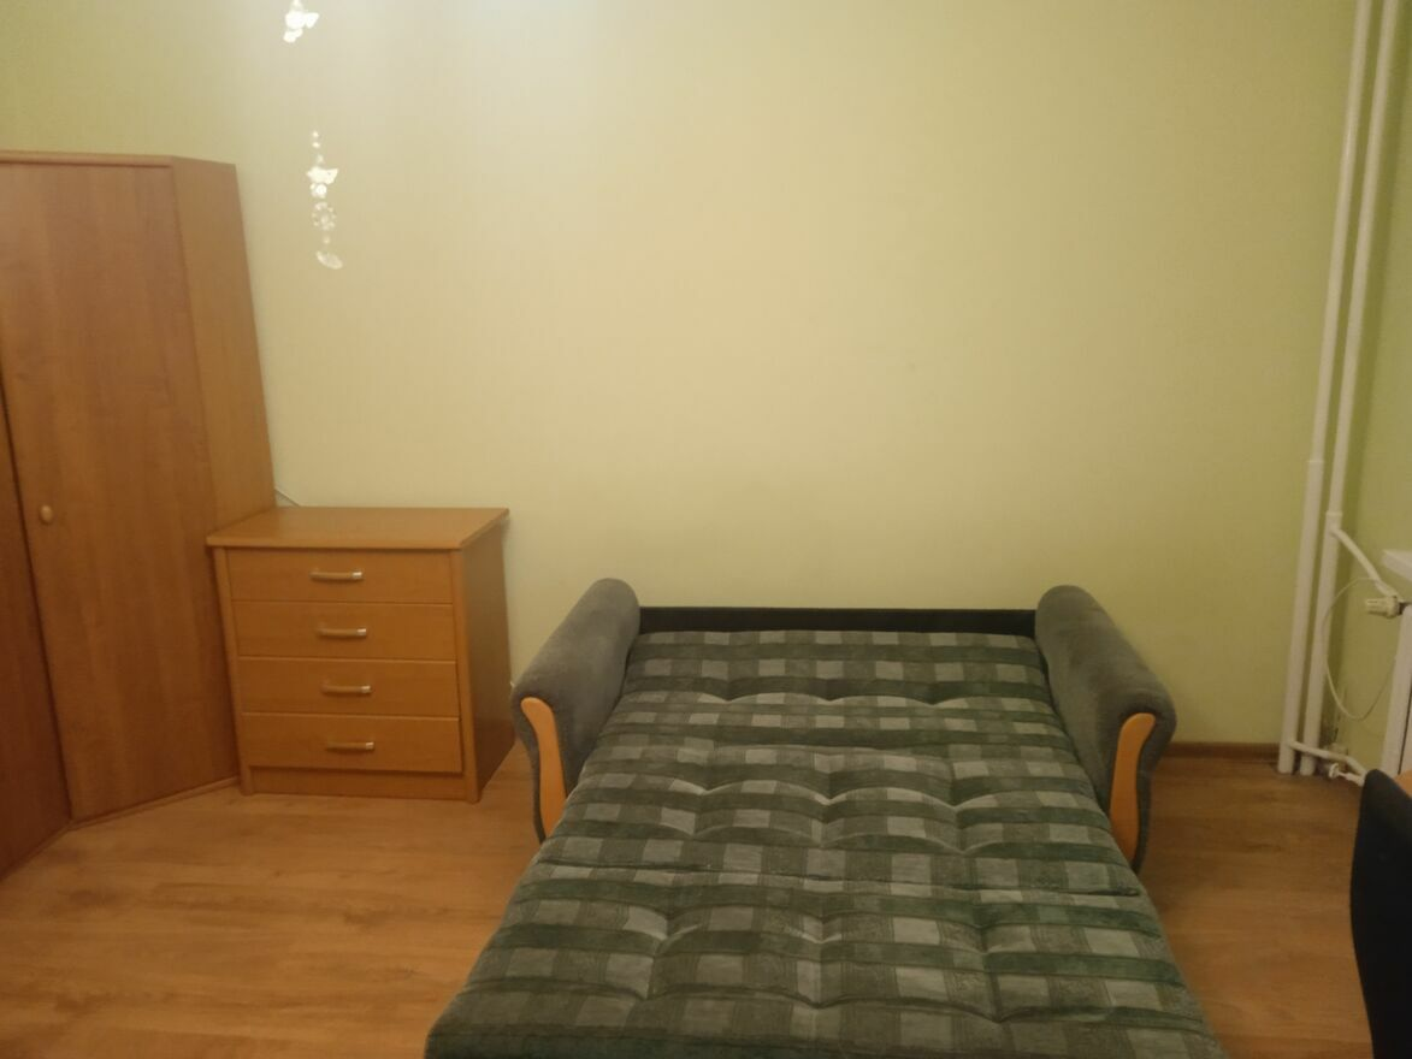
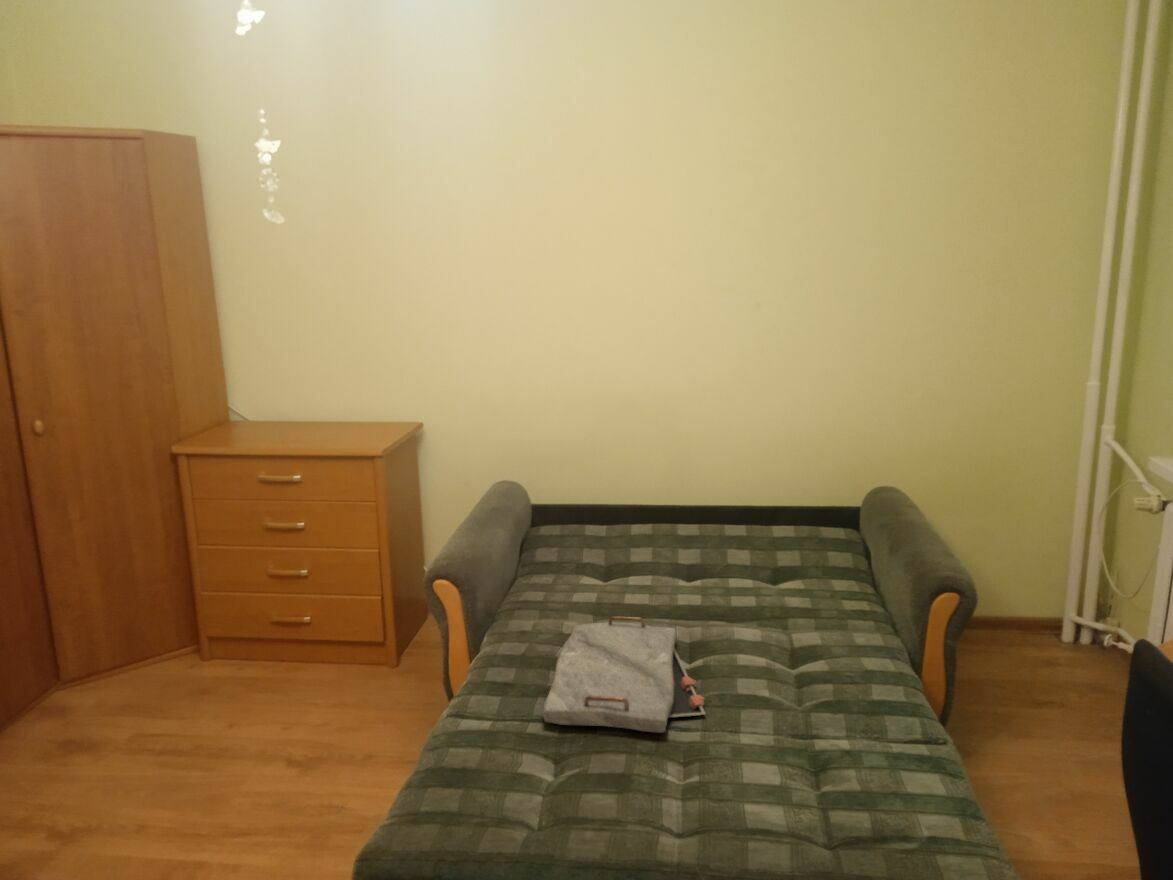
+ serving tray (630, 668)
